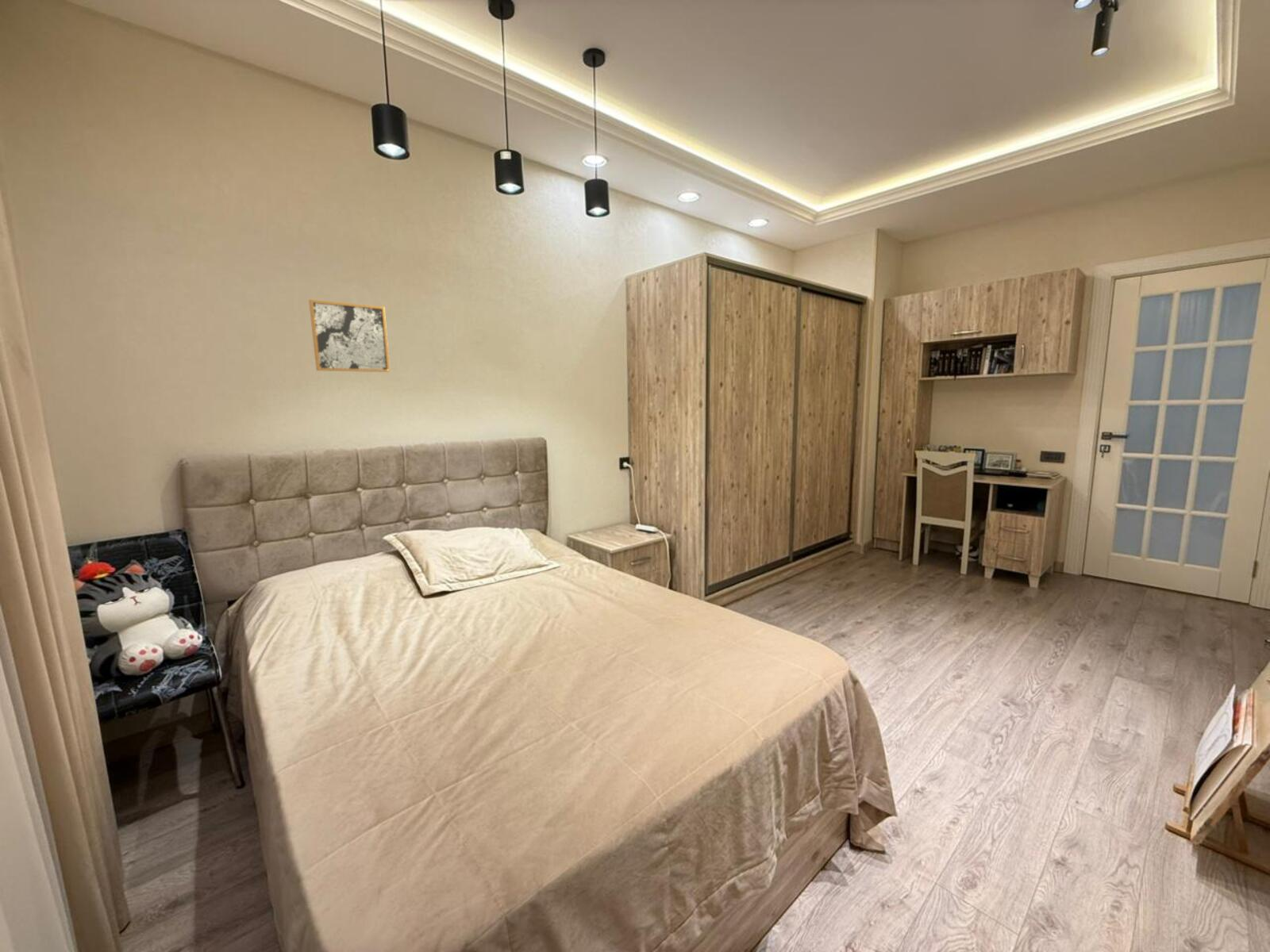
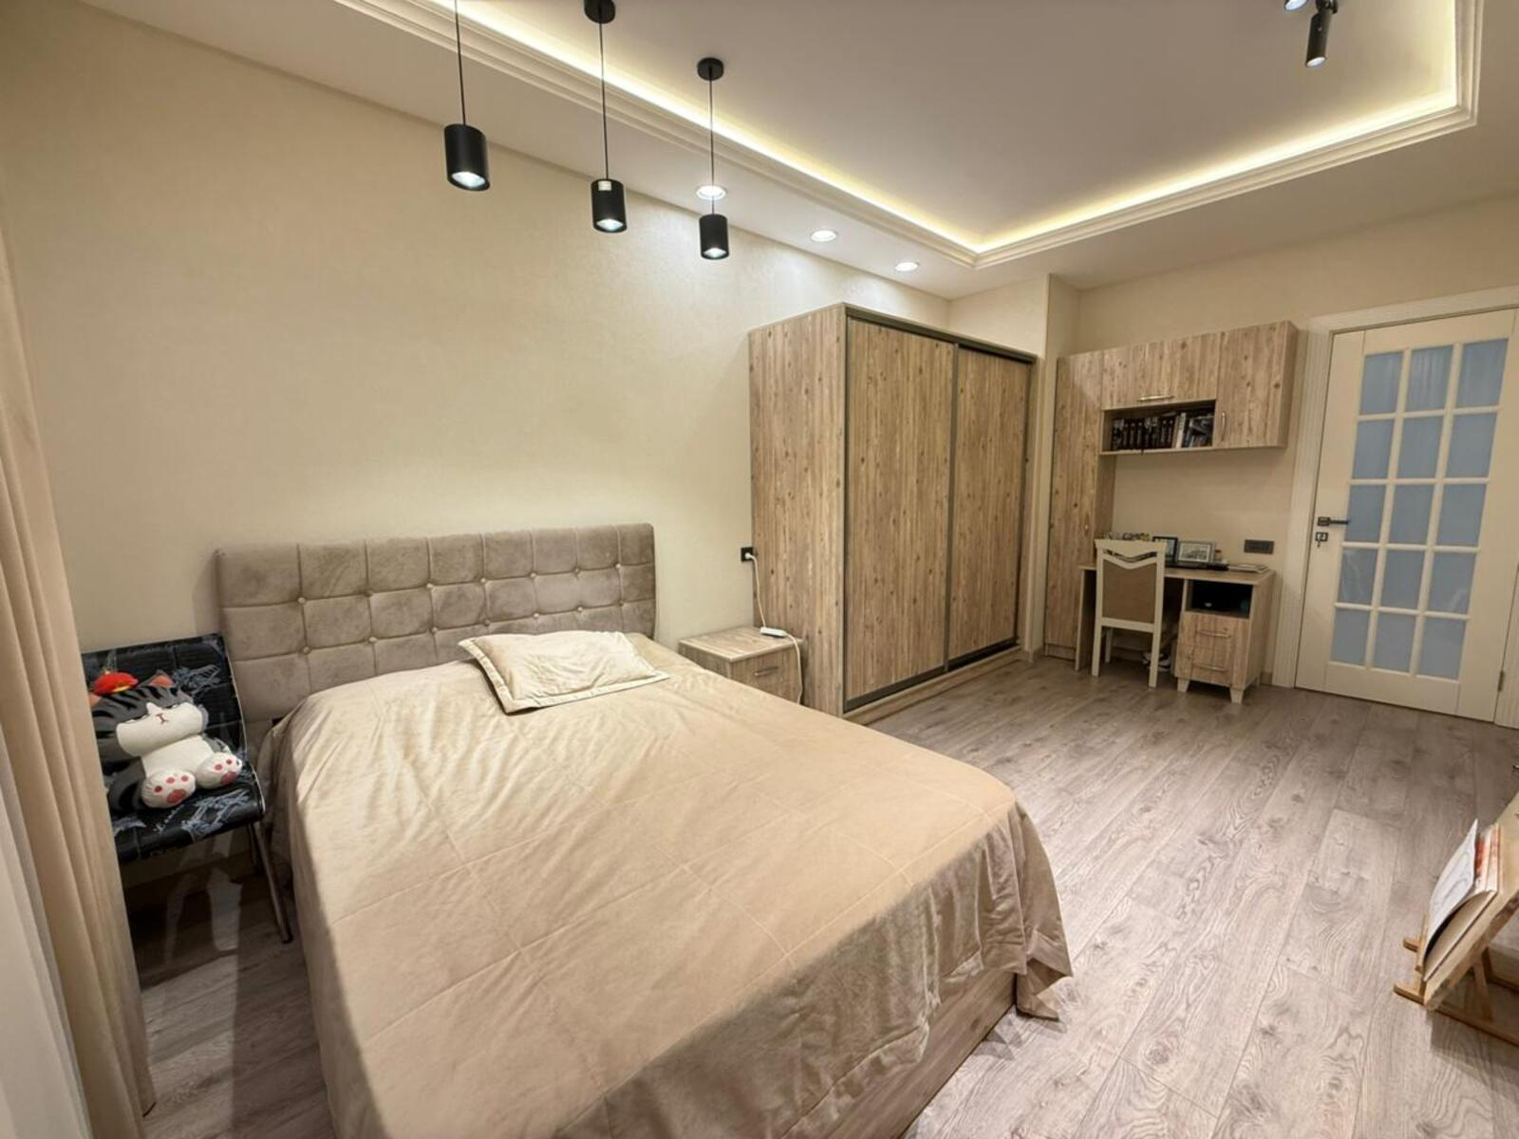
- wall art (351, 337)
